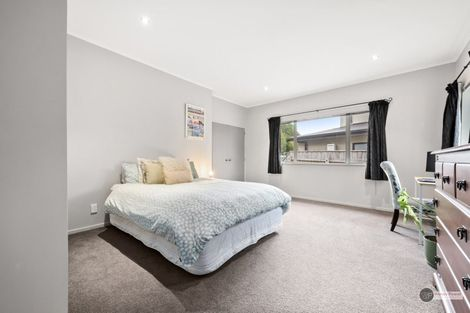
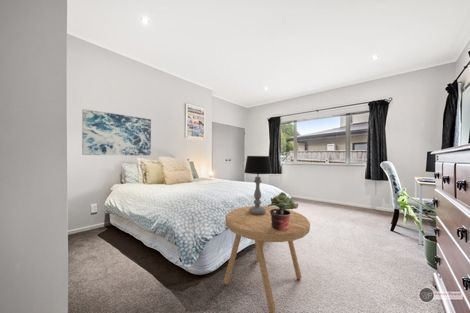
+ table lamp (257, 184)
+ potted plant (282, 209)
+ side table (262, 249)
+ wall art (120, 135)
